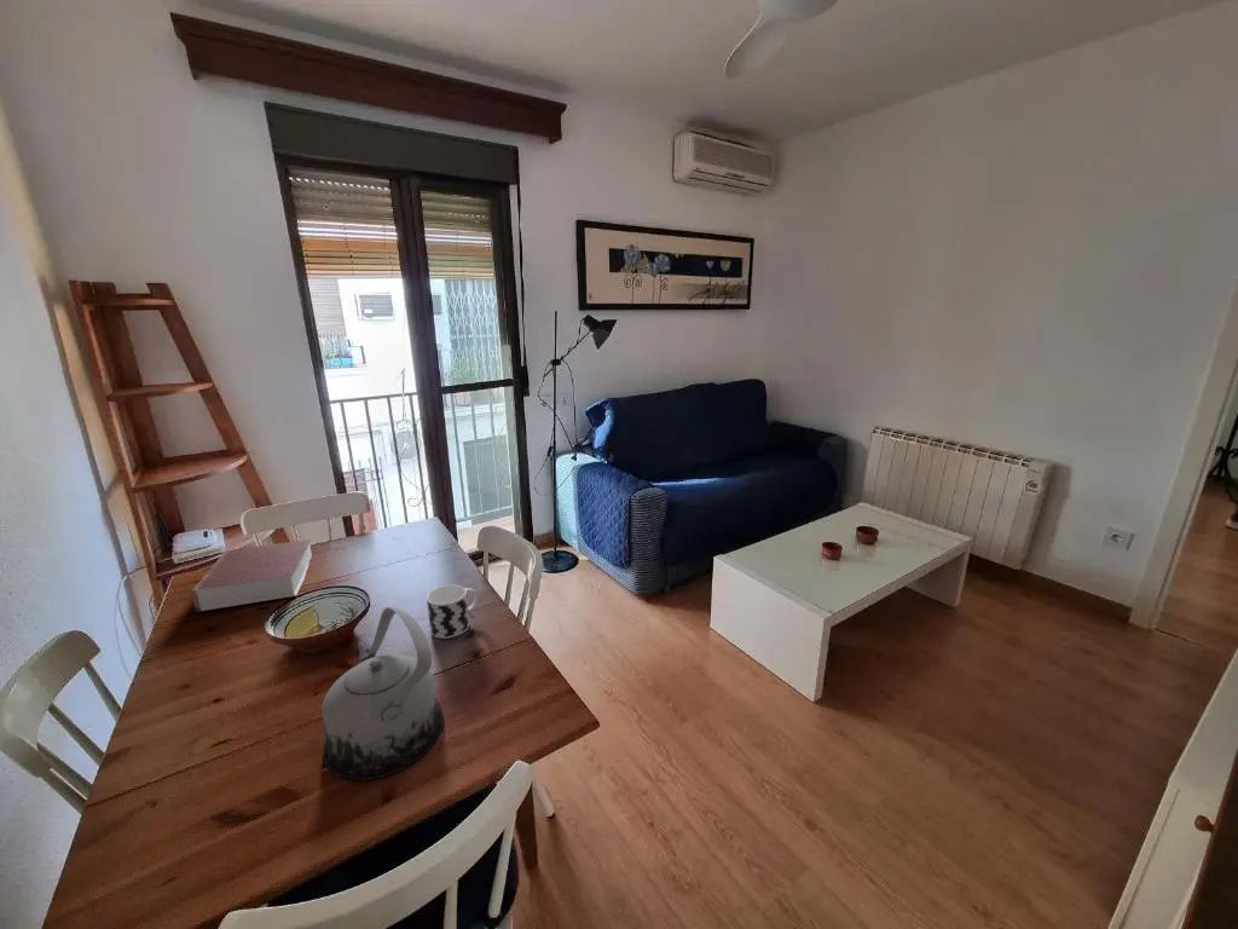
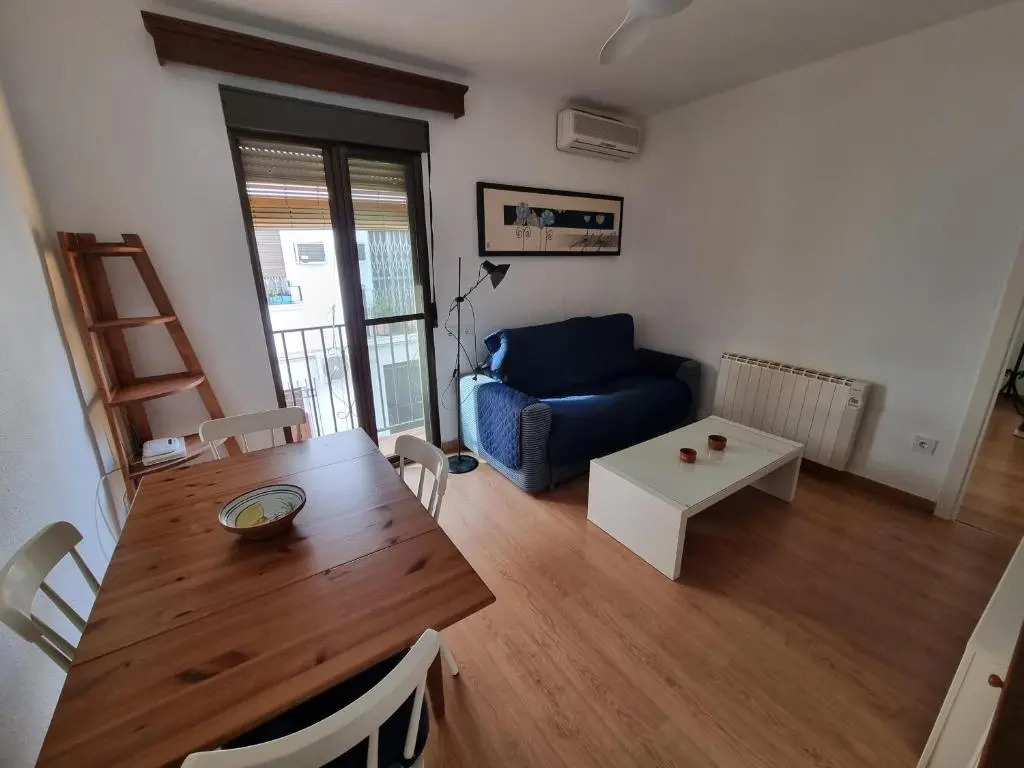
- book (259, 571)
- cup (455, 608)
- teapot (376, 679)
